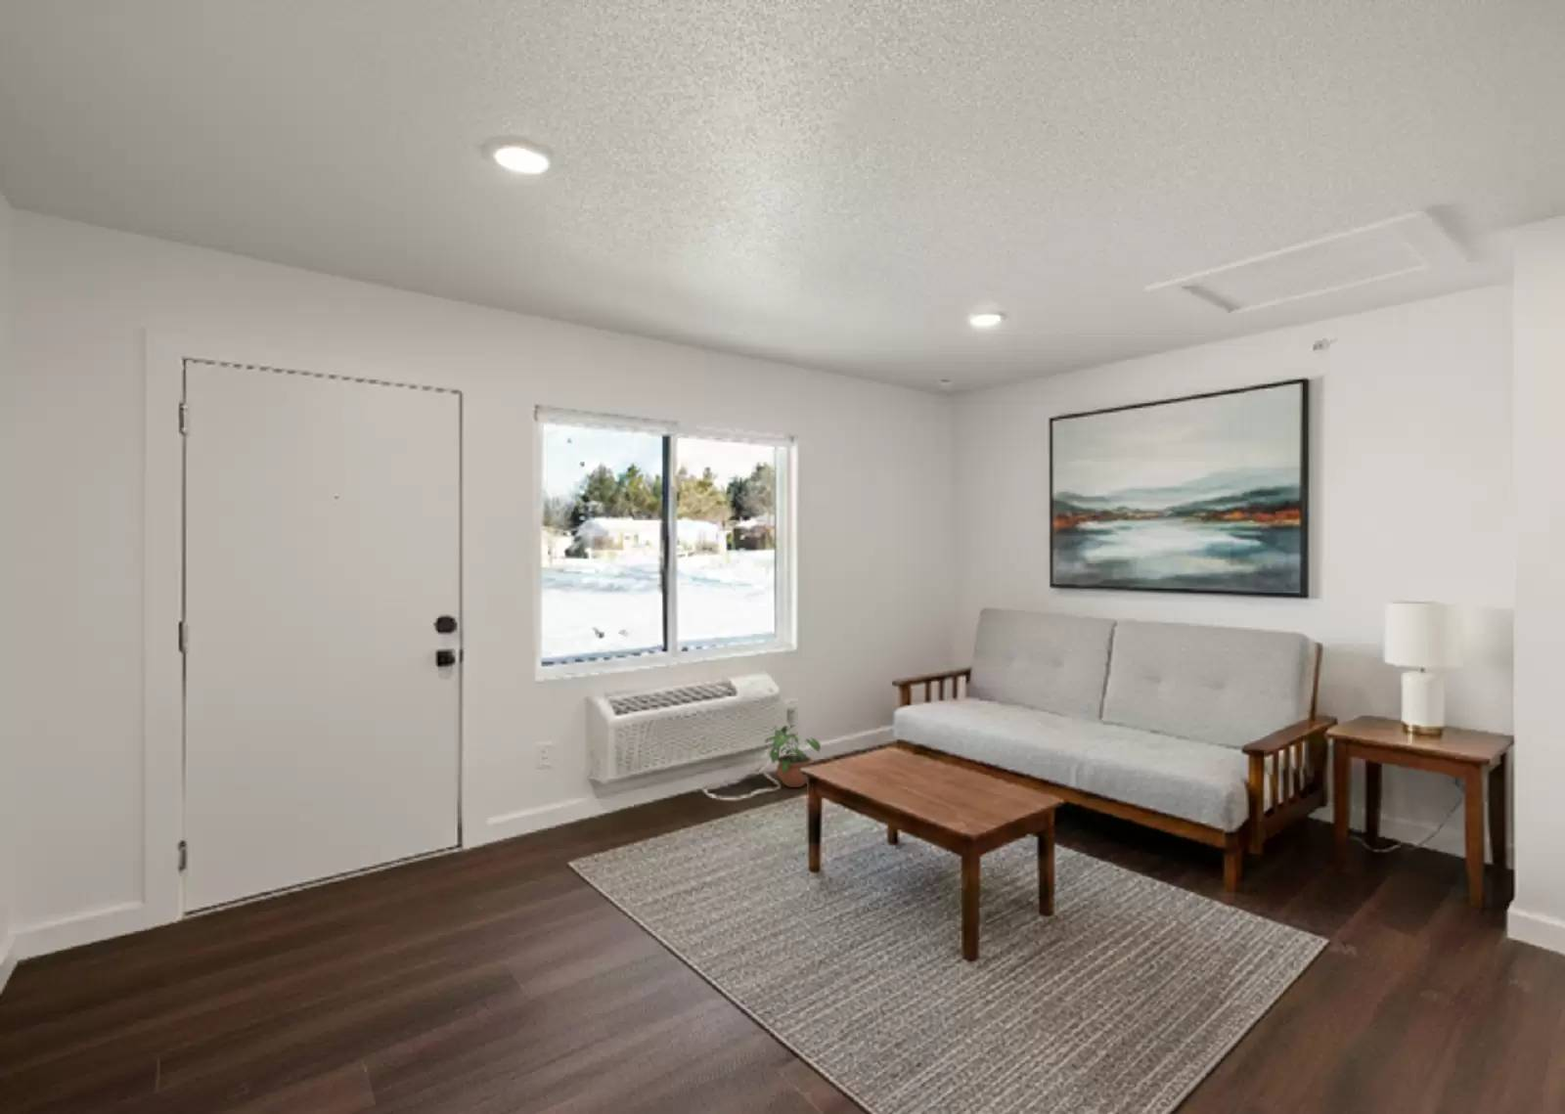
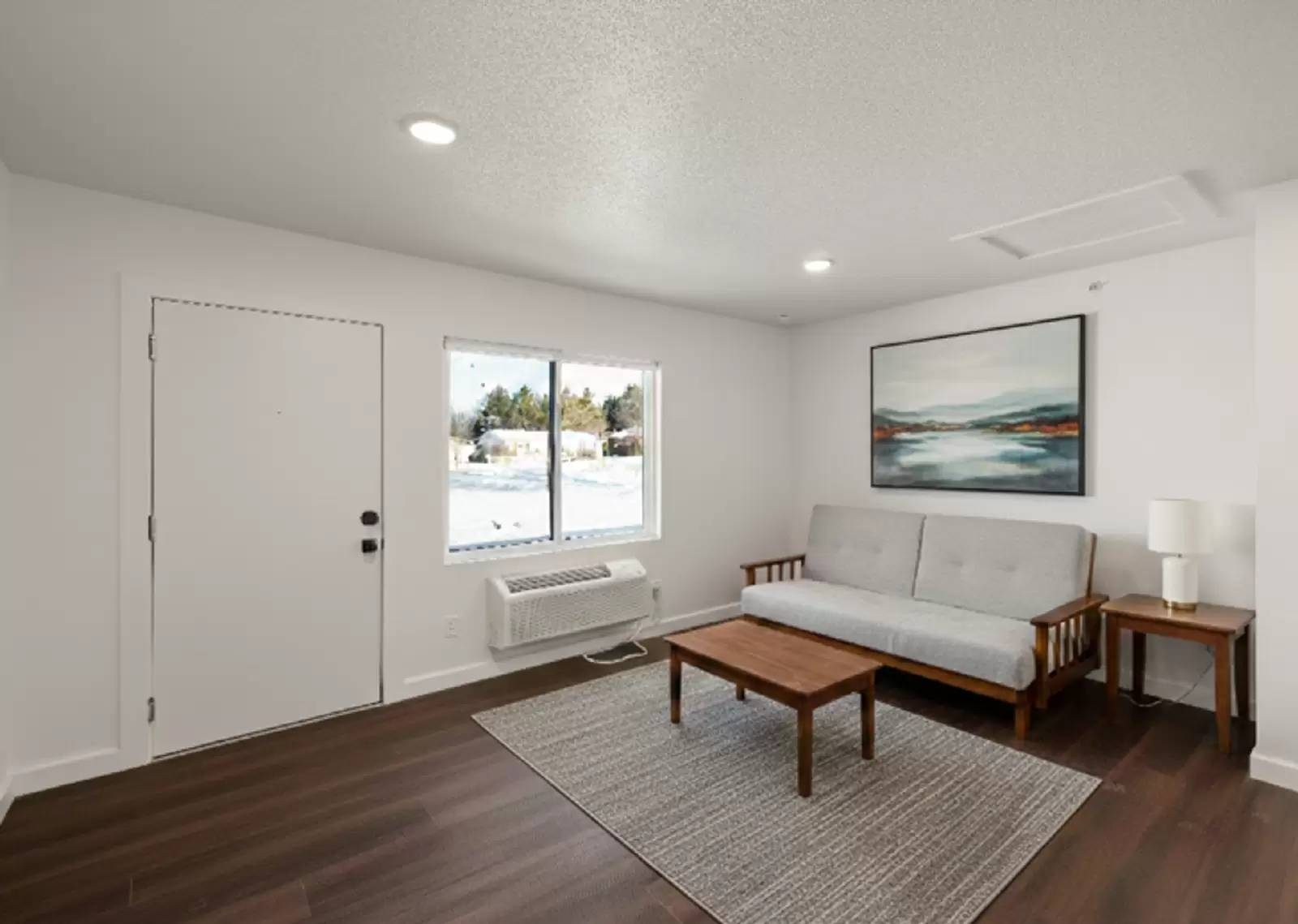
- potted plant (787, 751)
